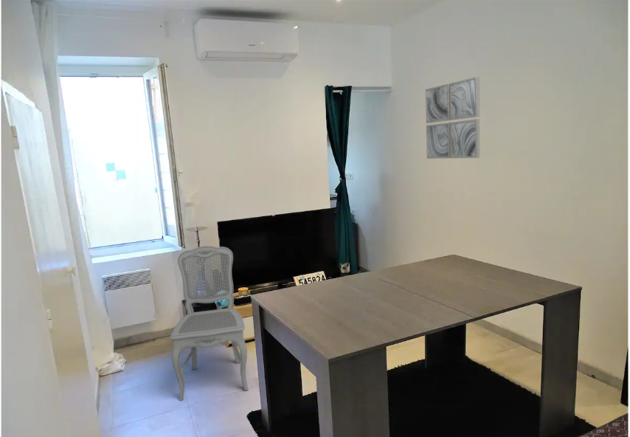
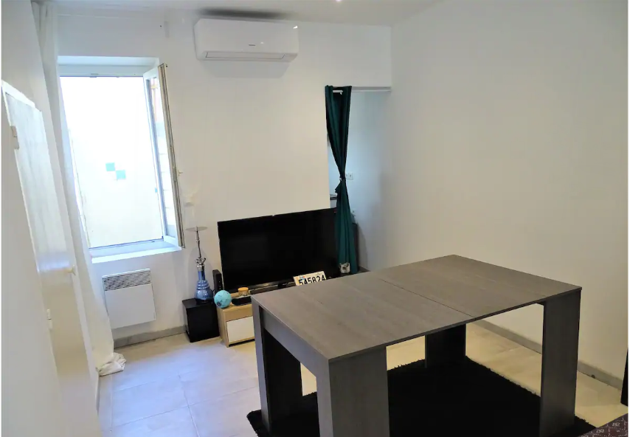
- wall art (450, 122)
- dining chair (209, 317)
